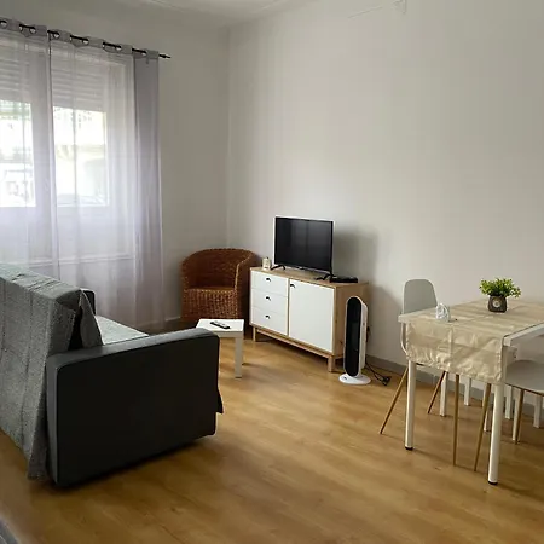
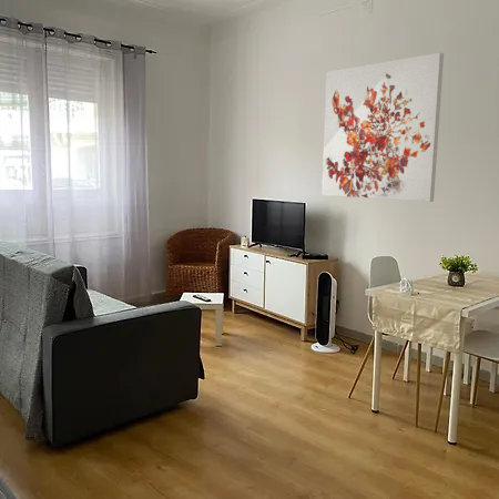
+ wall art (376, 132)
